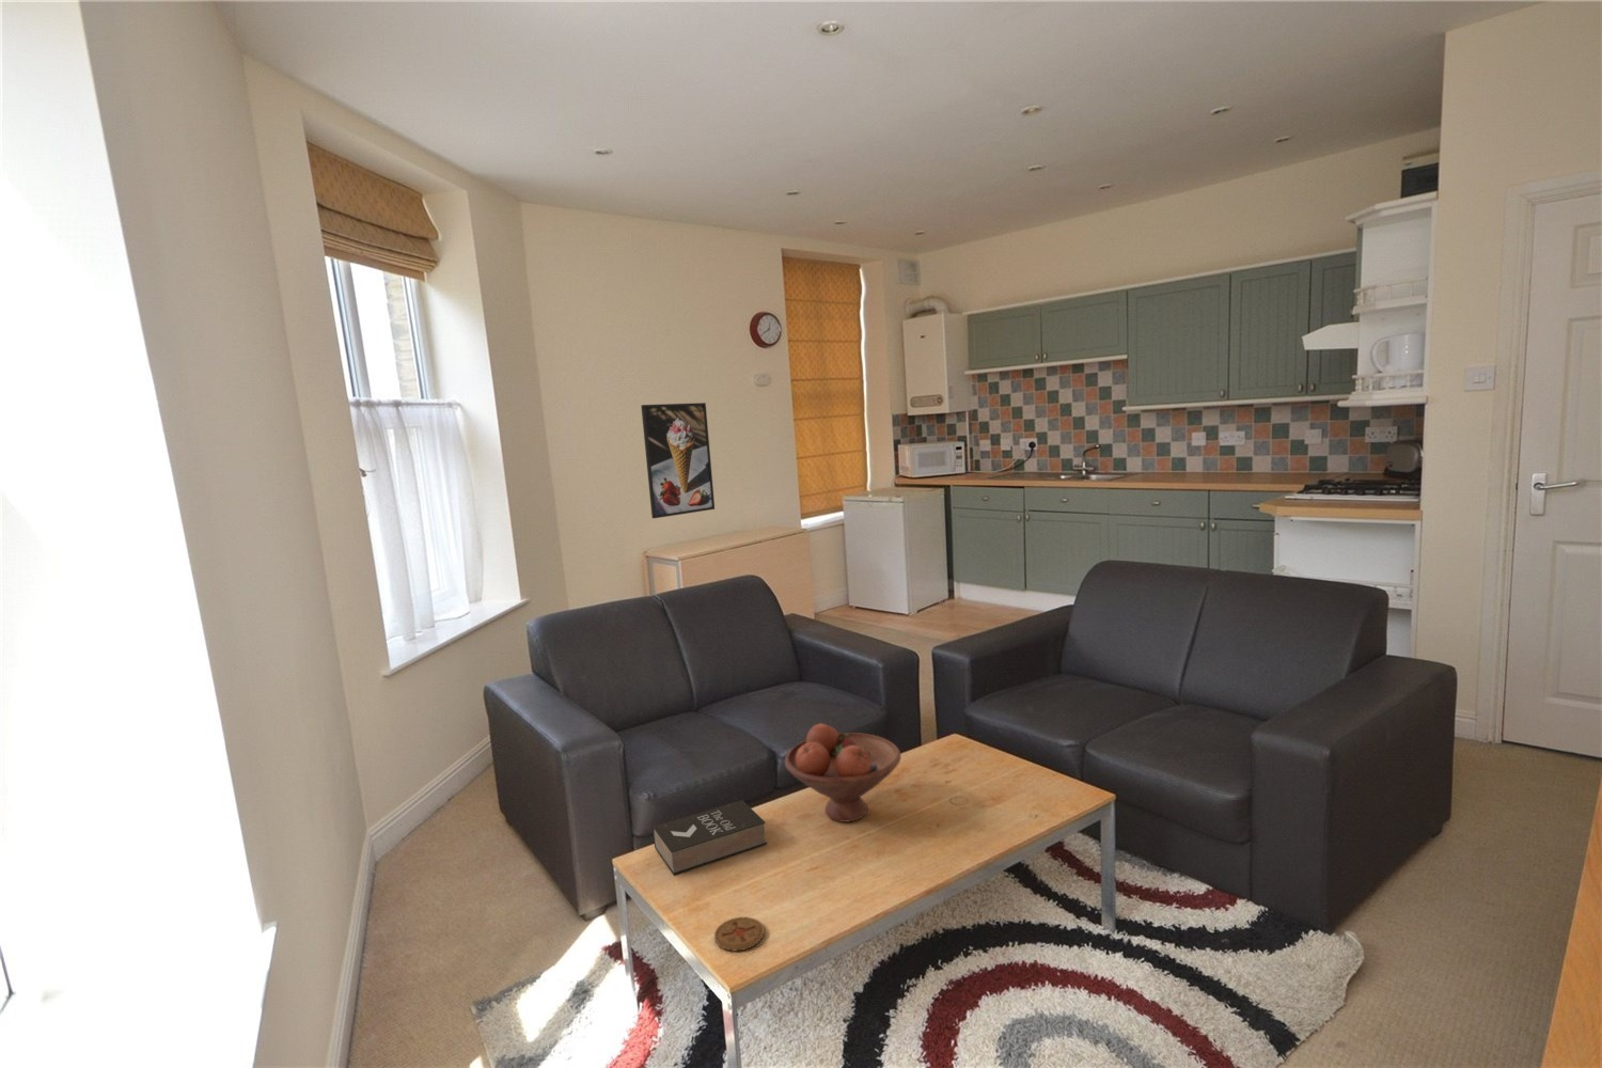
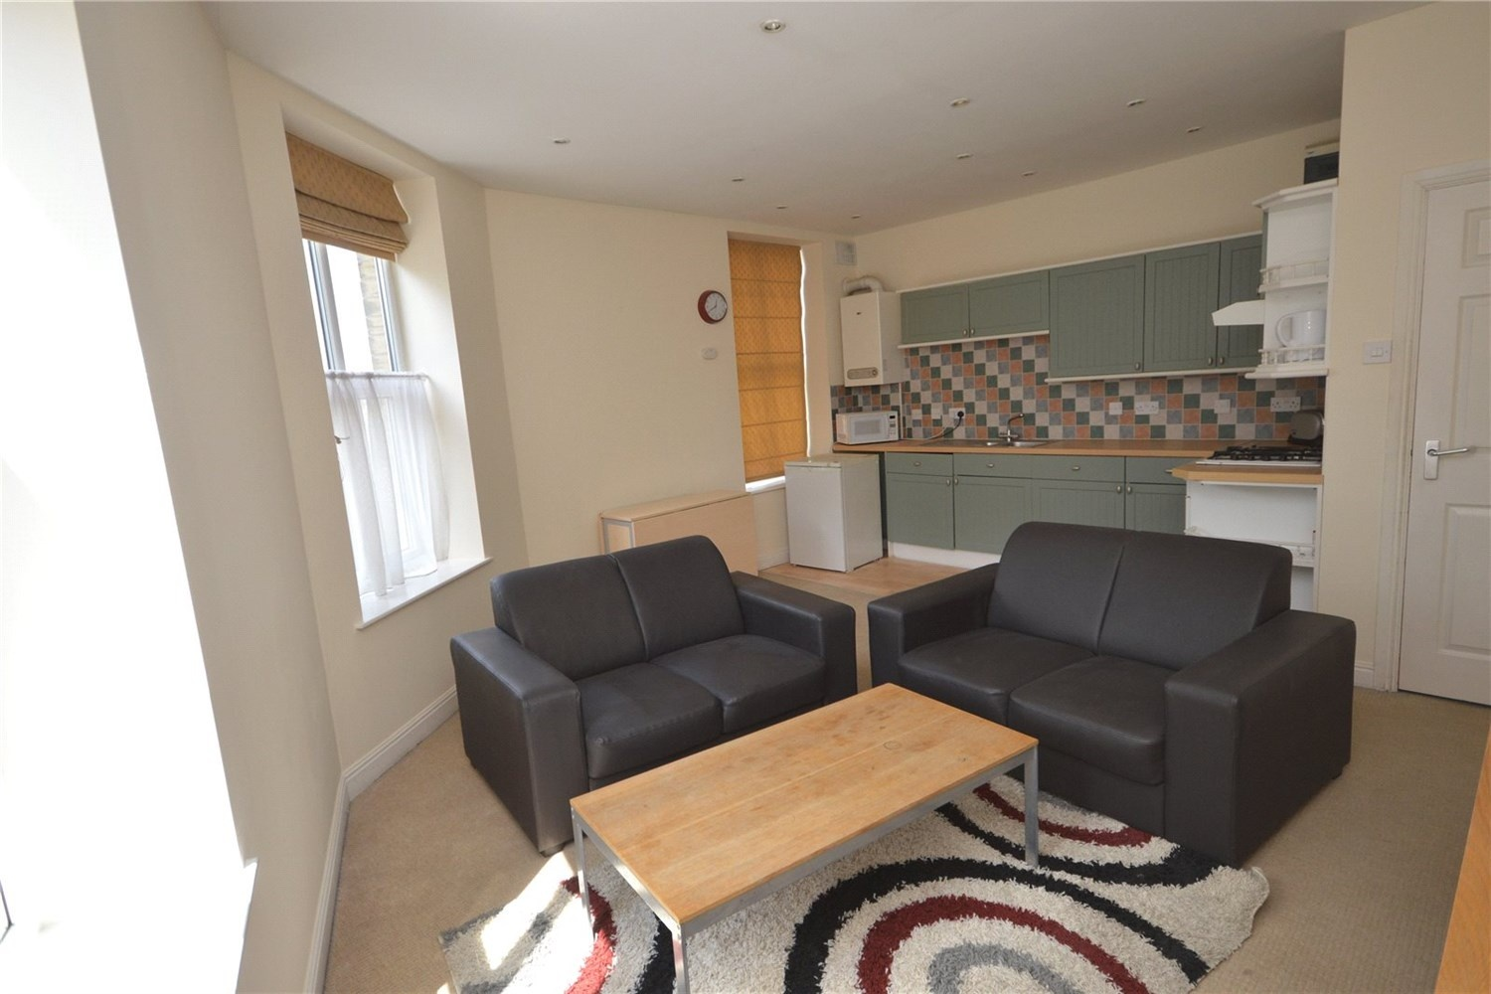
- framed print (679, 459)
- book (709, 834)
- fruit bowl (843, 772)
- coaster (739, 933)
